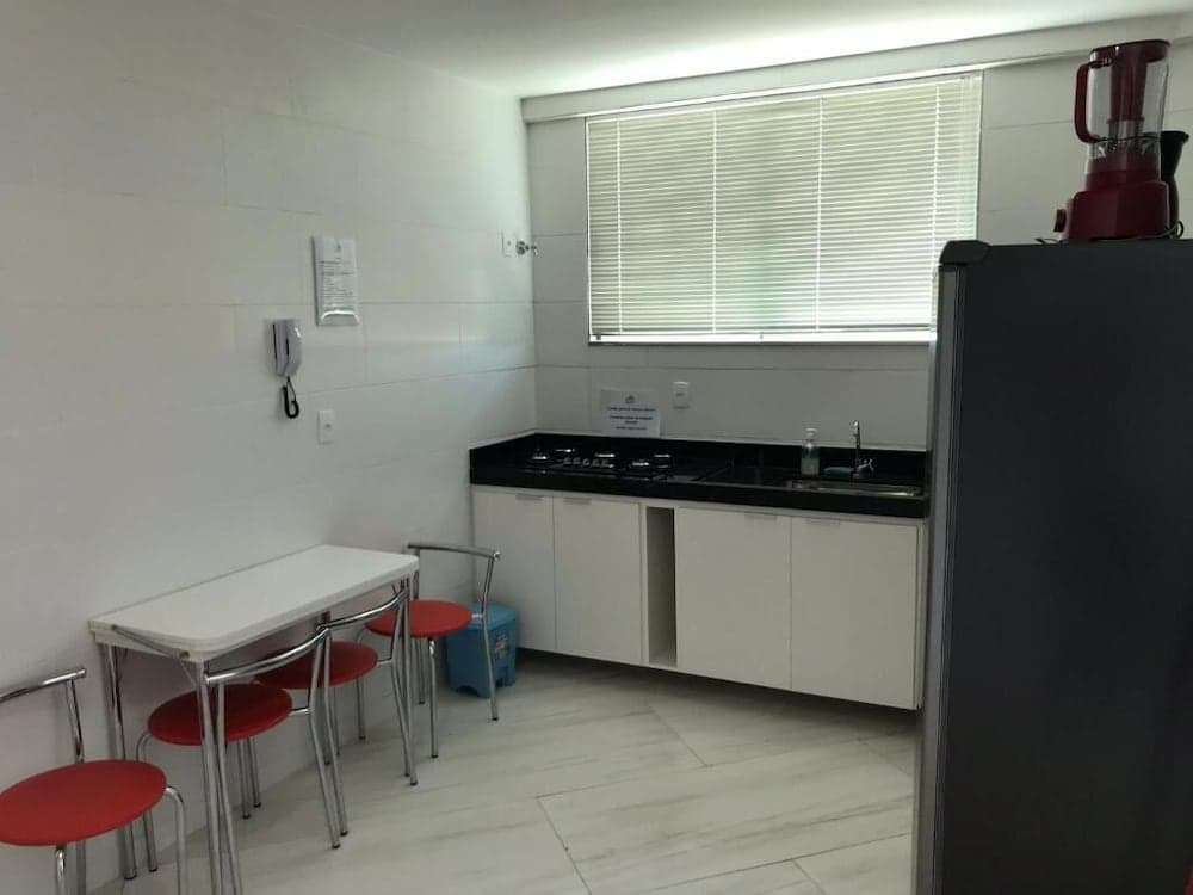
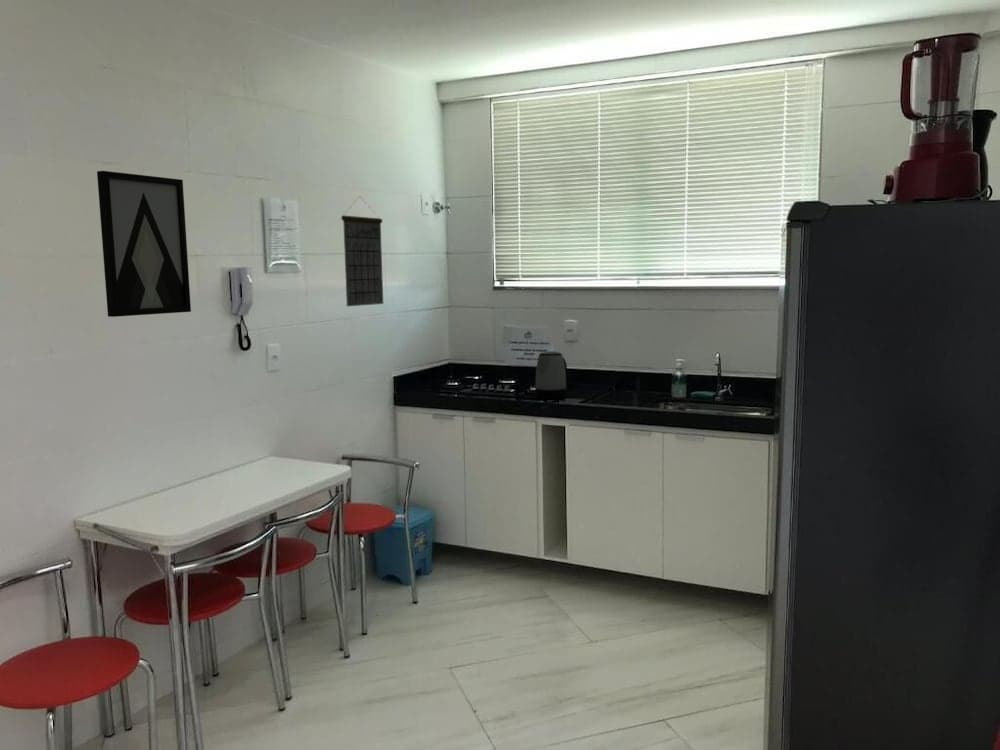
+ calendar (363, 250)
+ wall art (146, 245)
+ kettle (553, 373)
